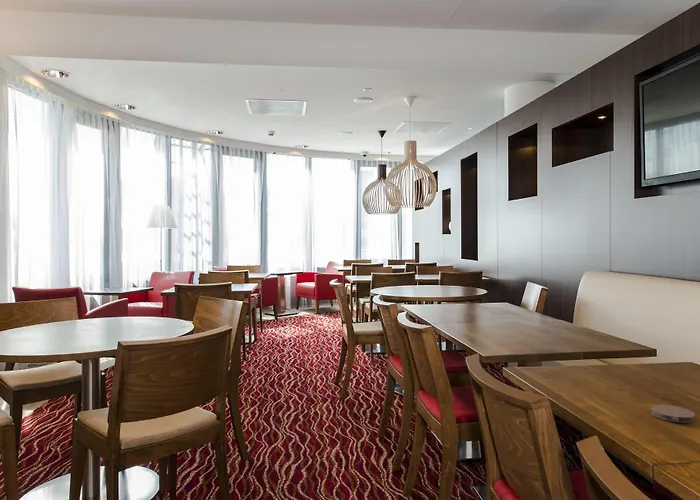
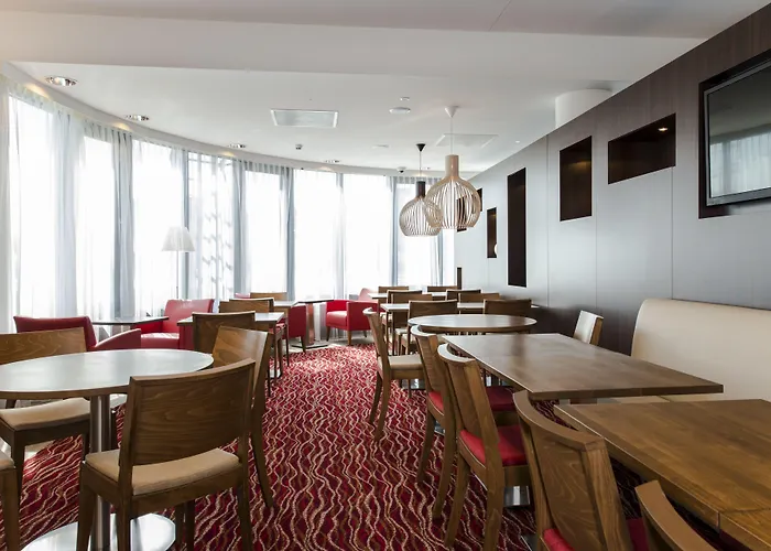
- coaster (672, 413)
